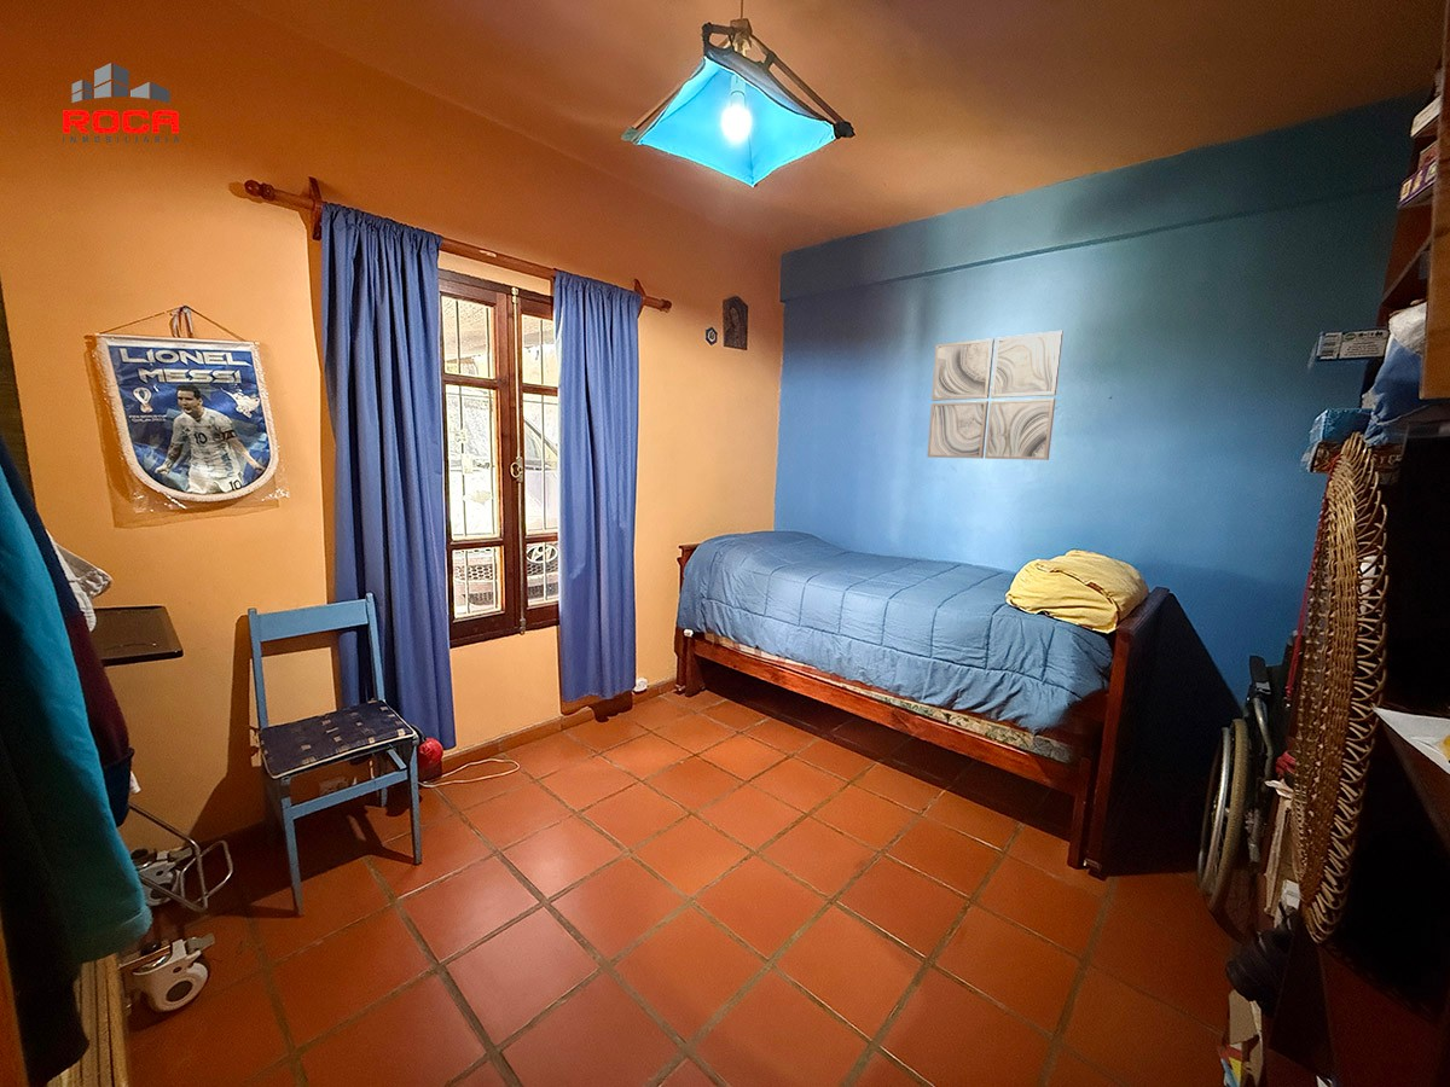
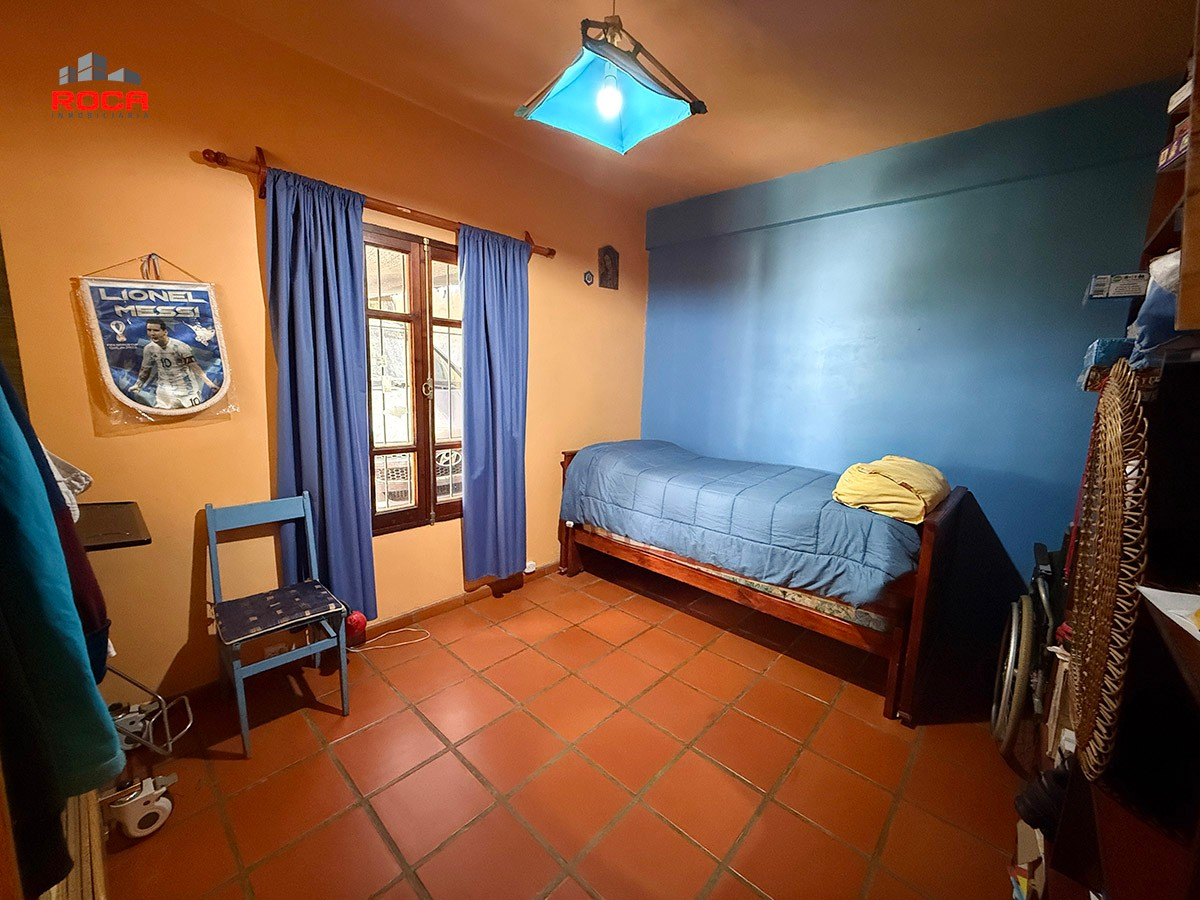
- wall art (990, 401)
